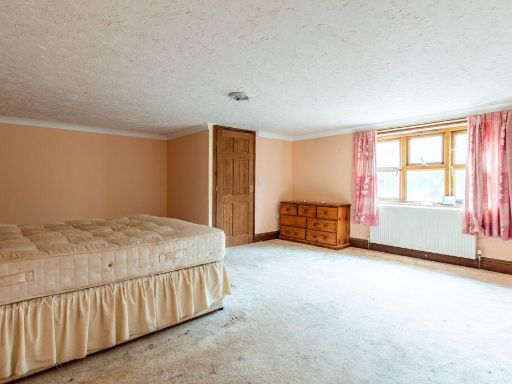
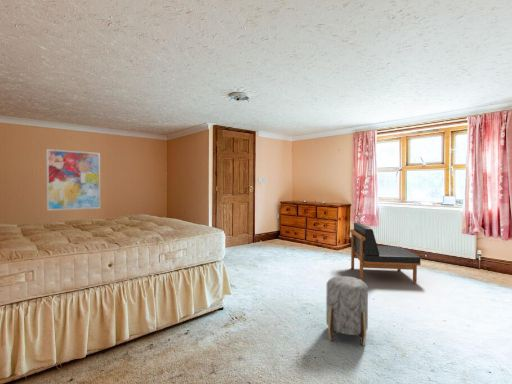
+ armless chair (382, 250)
+ wall art (74, 180)
+ stool (346, 306)
